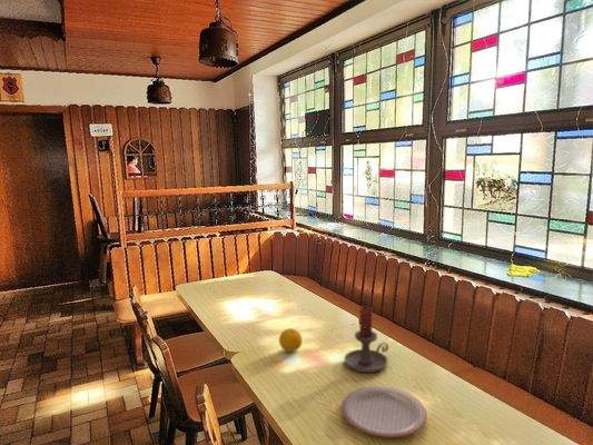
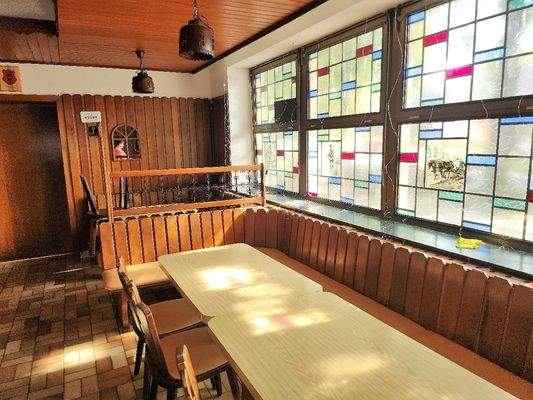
- plate (383, 412)
- candle holder (369, 334)
- fruit (290, 339)
